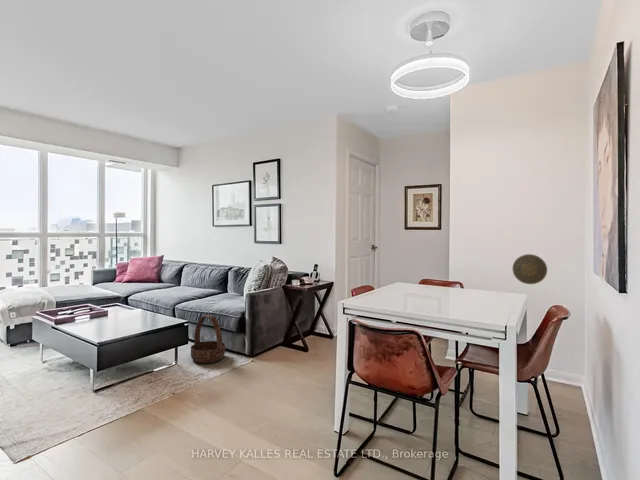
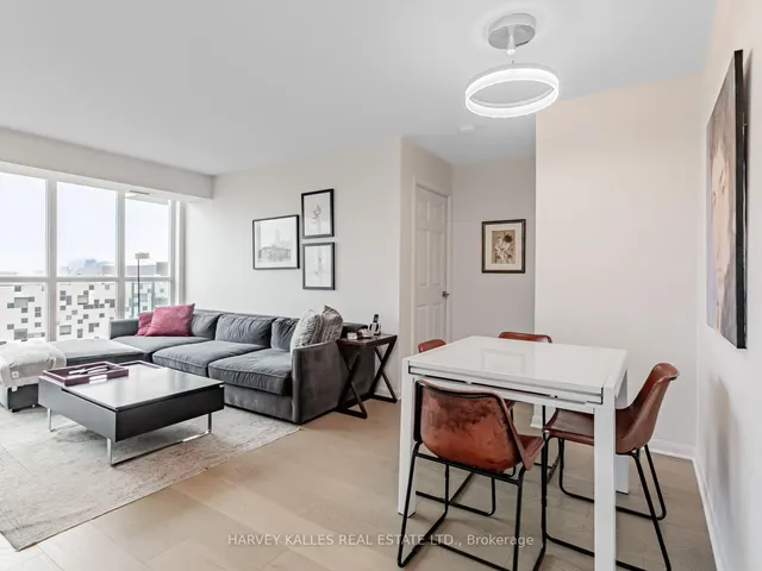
- basket (208, 341)
- decorative plate (529, 269)
